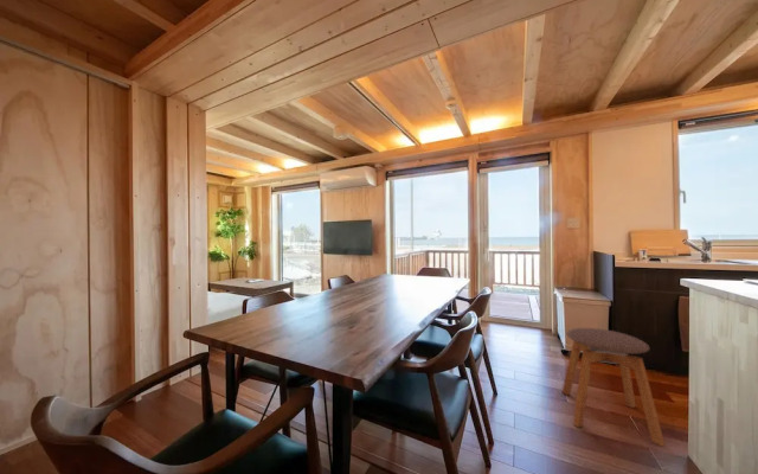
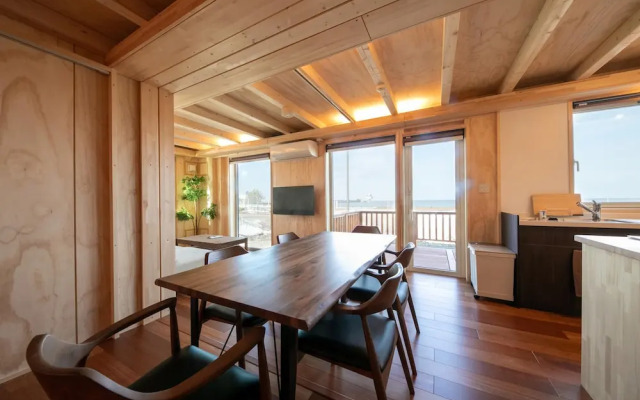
- stool (605, 361)
